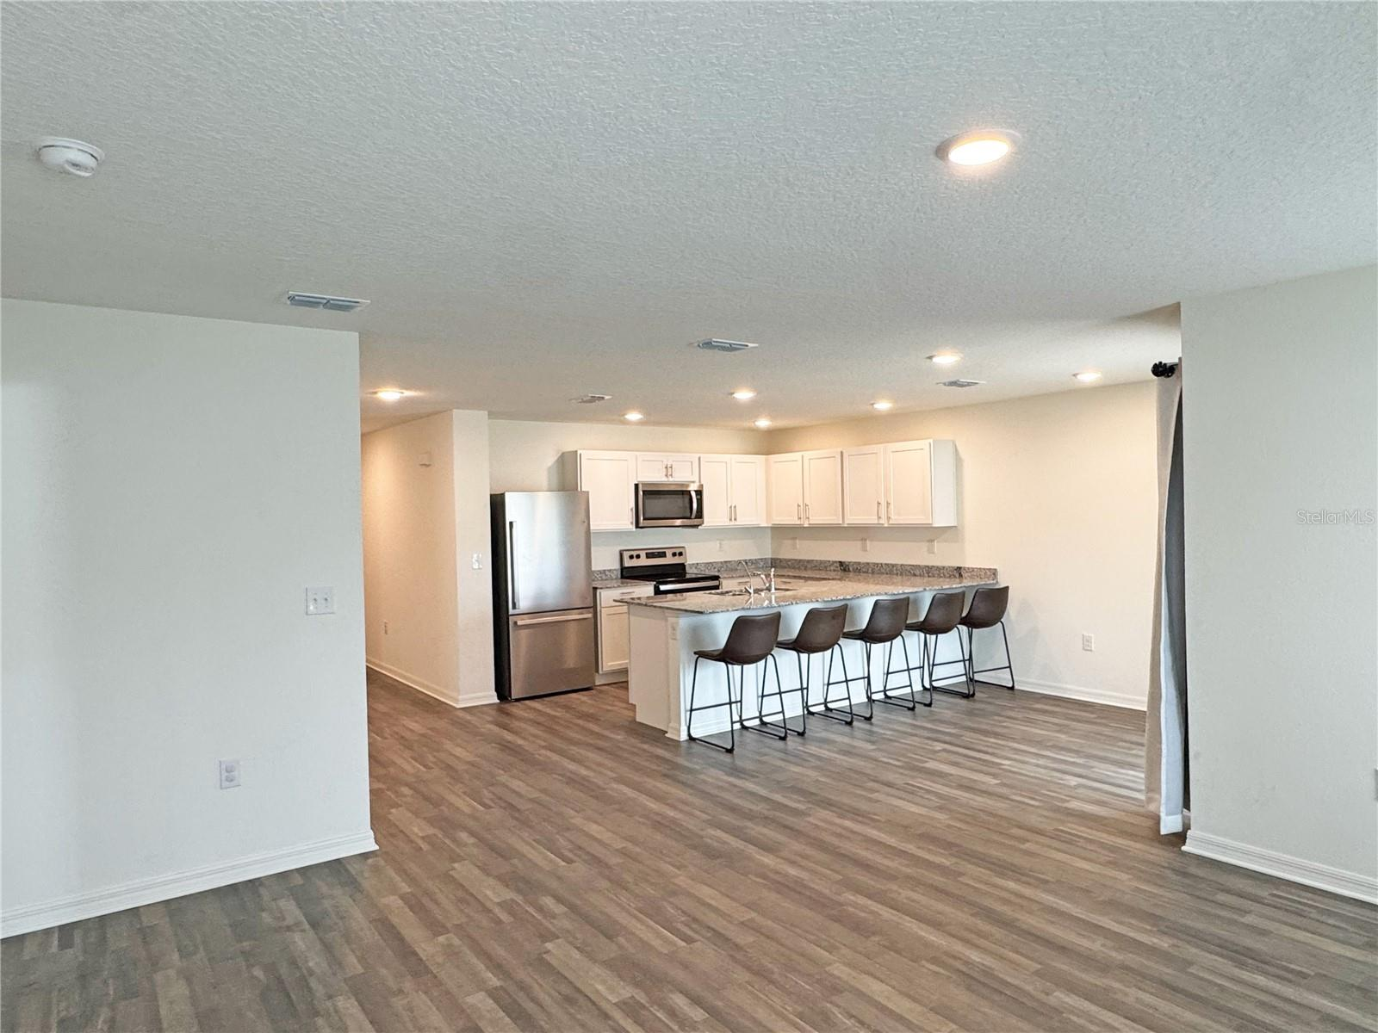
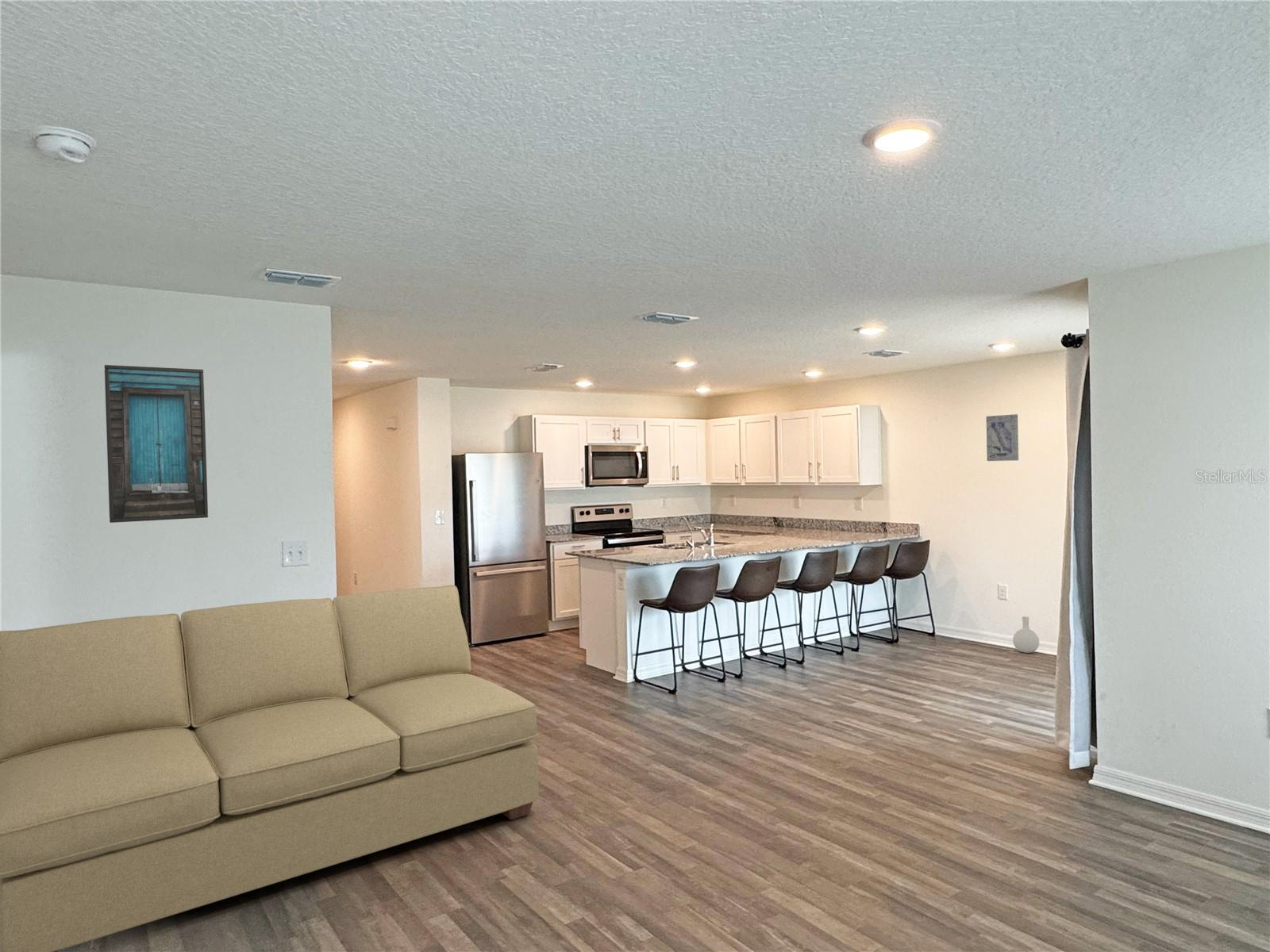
+ vase (1026, 635)
+ sofa (279, 726)
+ wall art (1002, 438)
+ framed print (157, 443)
